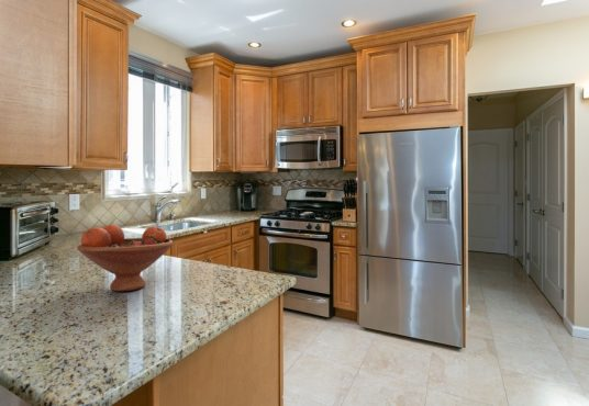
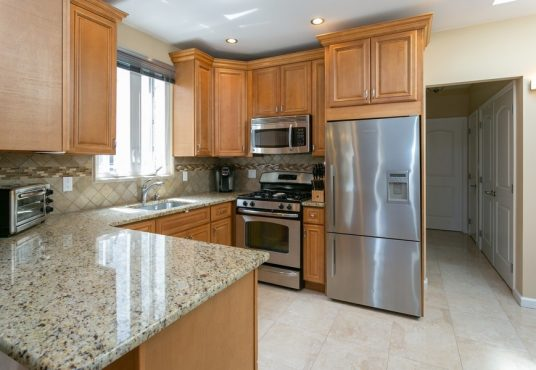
- fruit bowl (127, 256)
